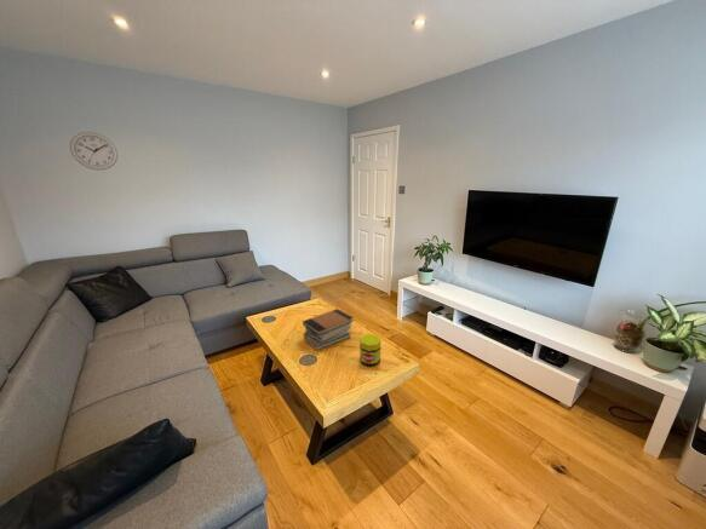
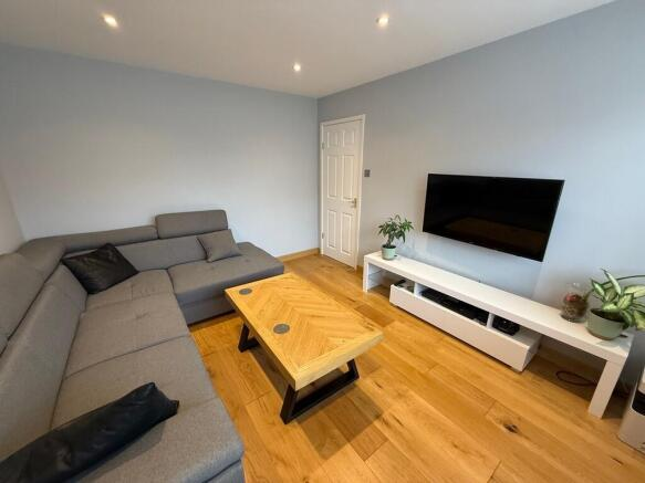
- book stack (328, 328)
- wall clock (94, 151)
- jar (369, 350)
